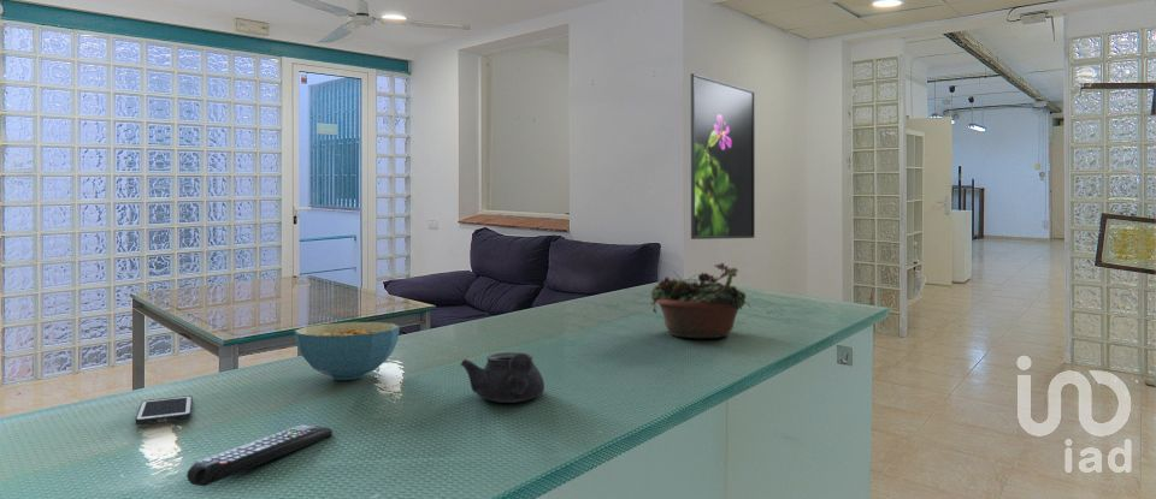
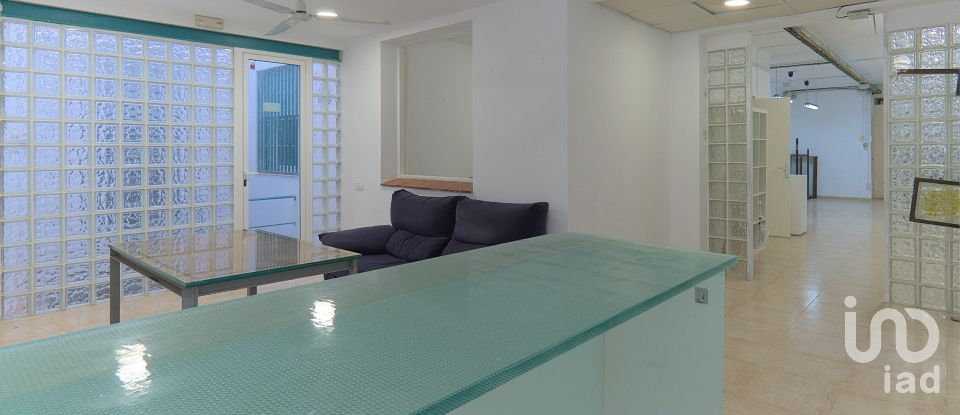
- remote control (266, 450)
- teapot (508, 374)
- cell phone (165, 409)
- succulent planter (697, 298)
- cereal bowl (348, 352)
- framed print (724, 160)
